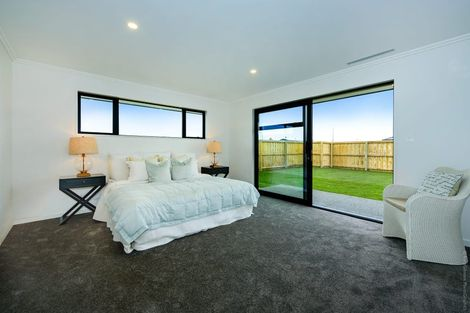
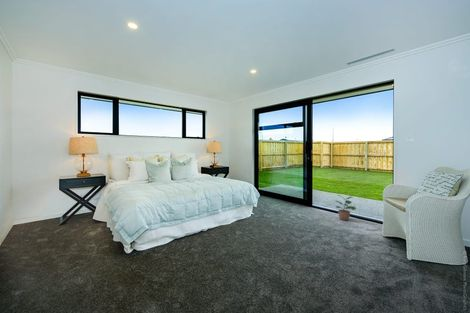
+ potted plant (344, 207)
